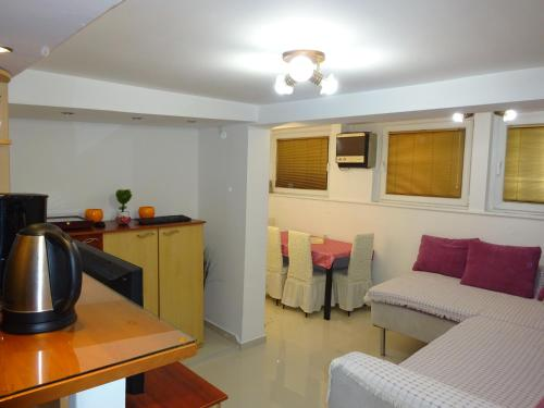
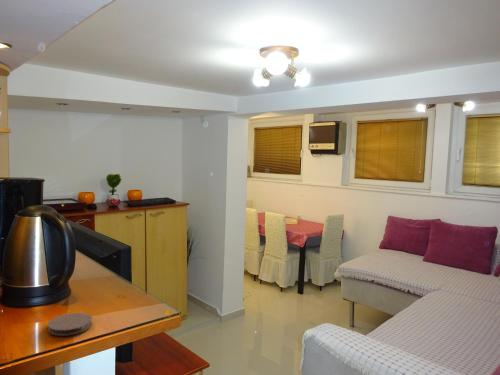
+ coaster (70, 323)
